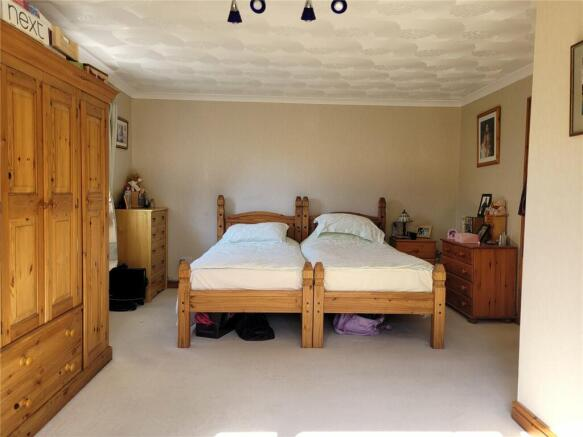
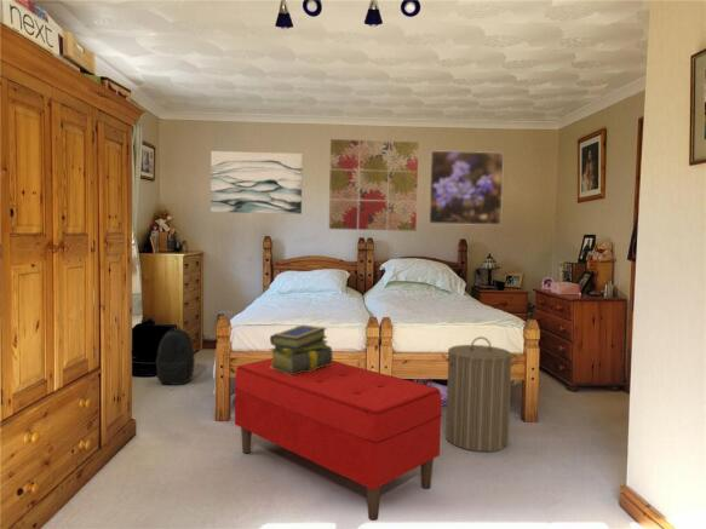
+ laundry hamper (478, 387)
+ wall art (373, 185)
+ wall art (257, 183)
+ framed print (465, 188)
+ stack of books (300, 347)
+ bench (331, 421)
+ backpack (174, 353)
